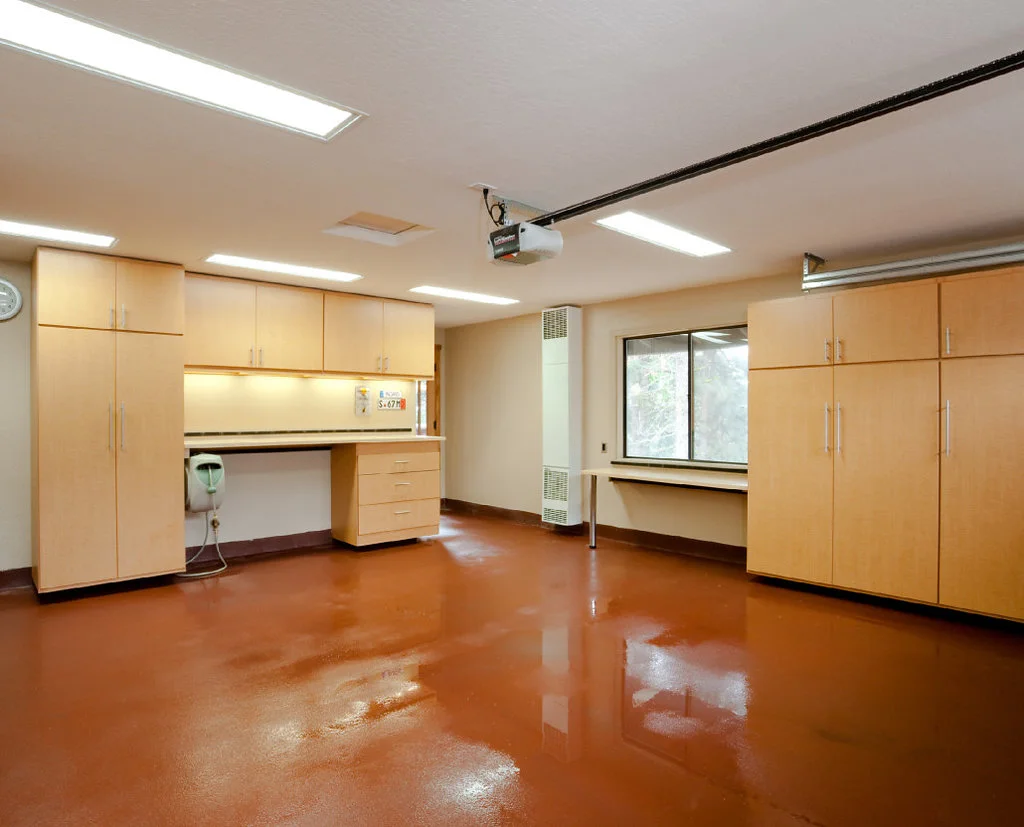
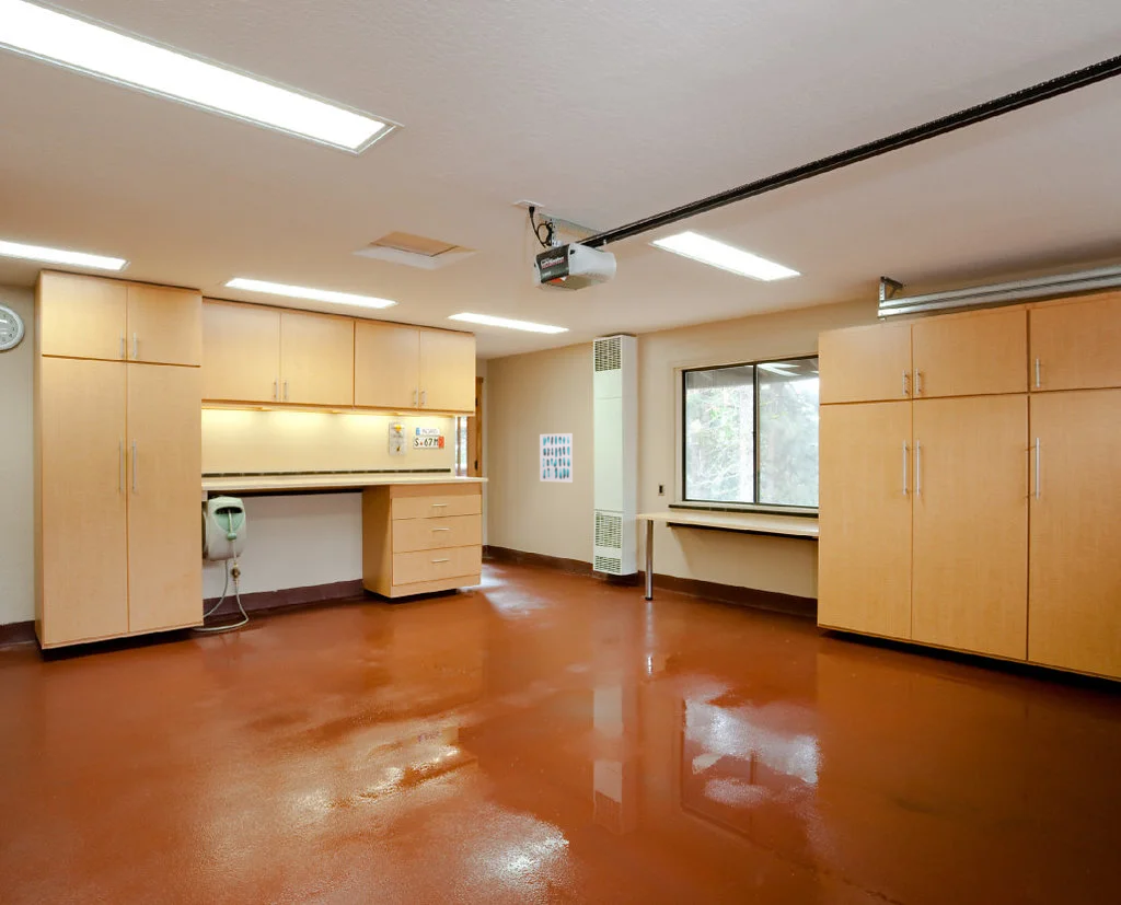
+ wall art (555, 457)
